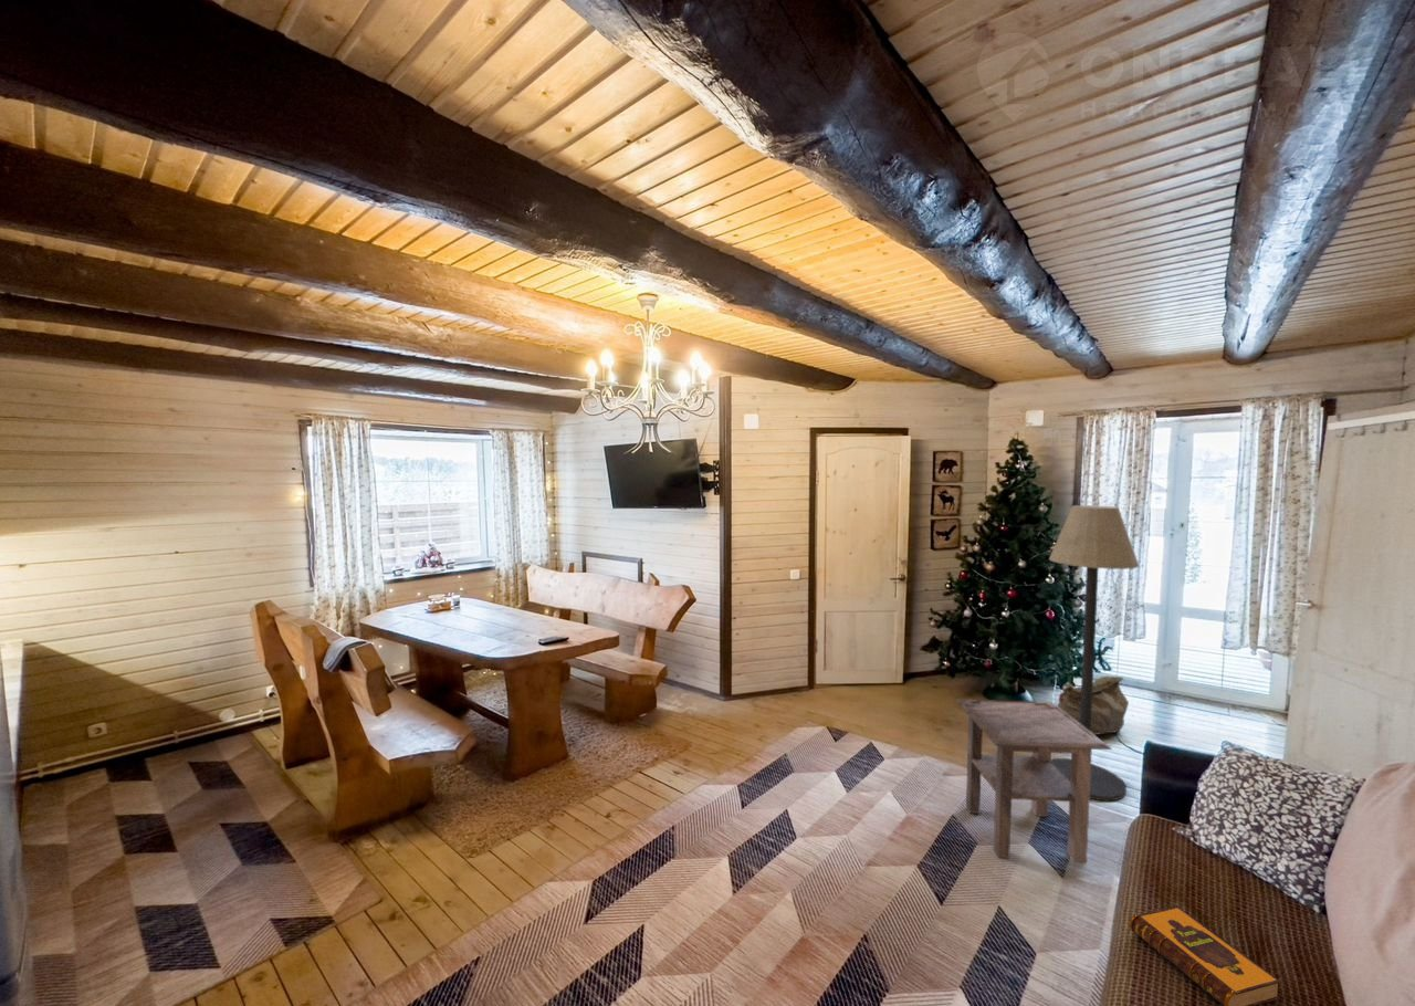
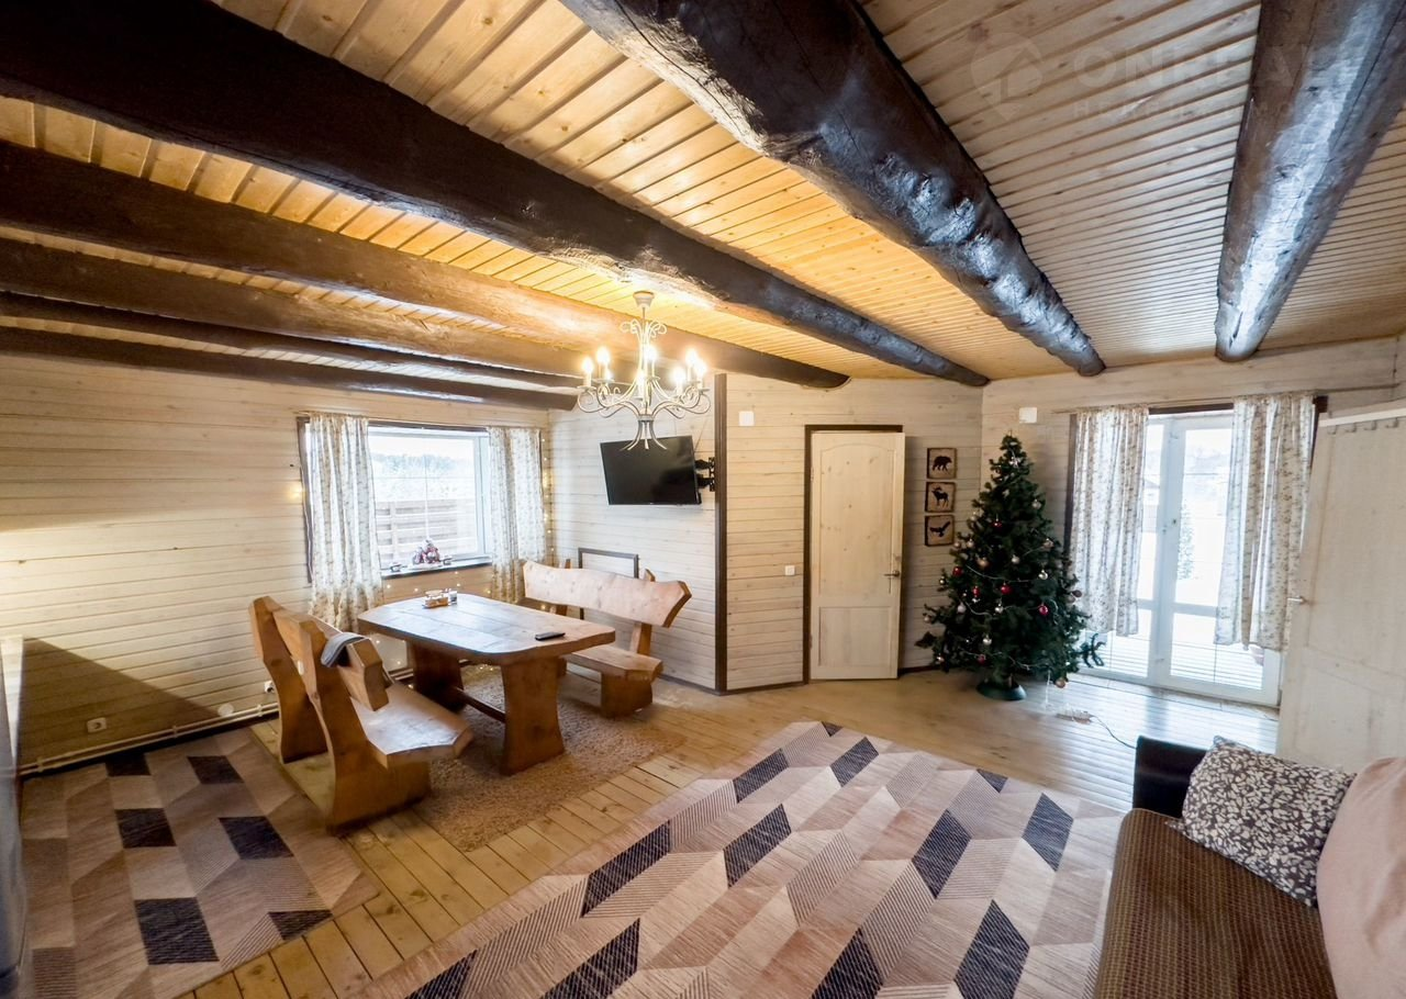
- side table (1024, 775)
- floor lamp (1089, 646)
- bag (1092, 704)
- hardback book (1198, 954)
